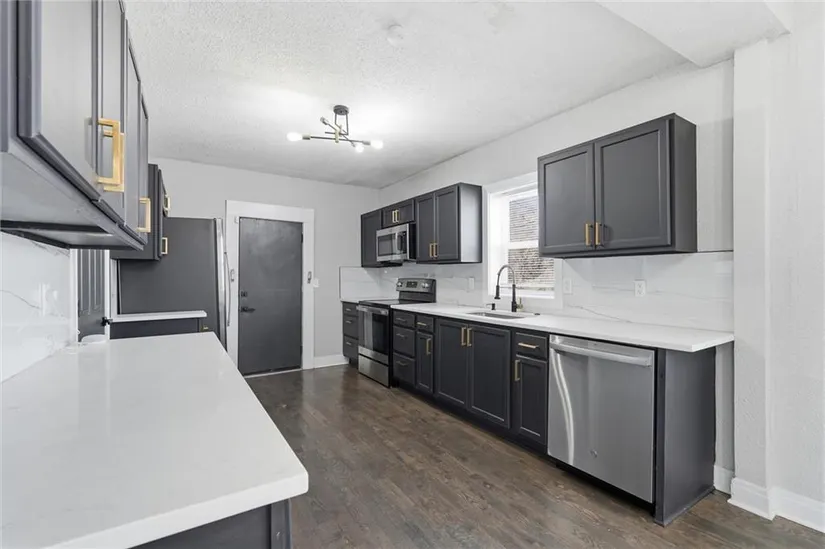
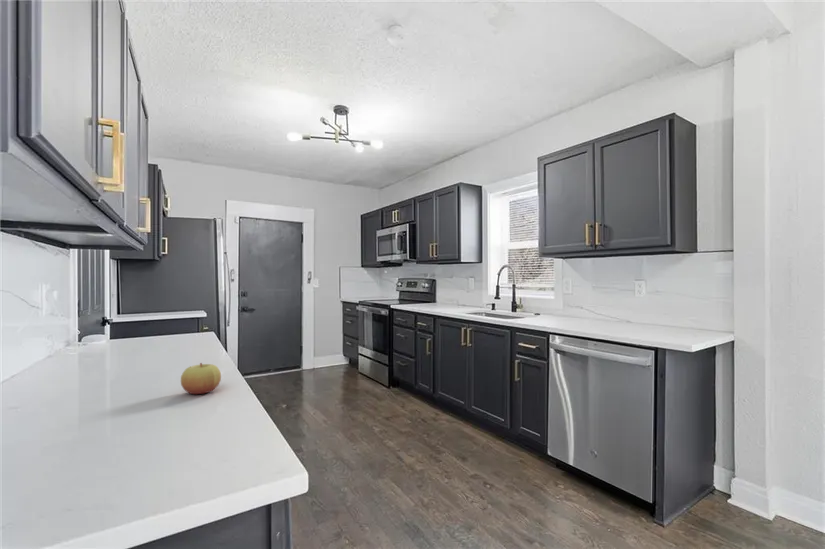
+ apple (201, 377)
